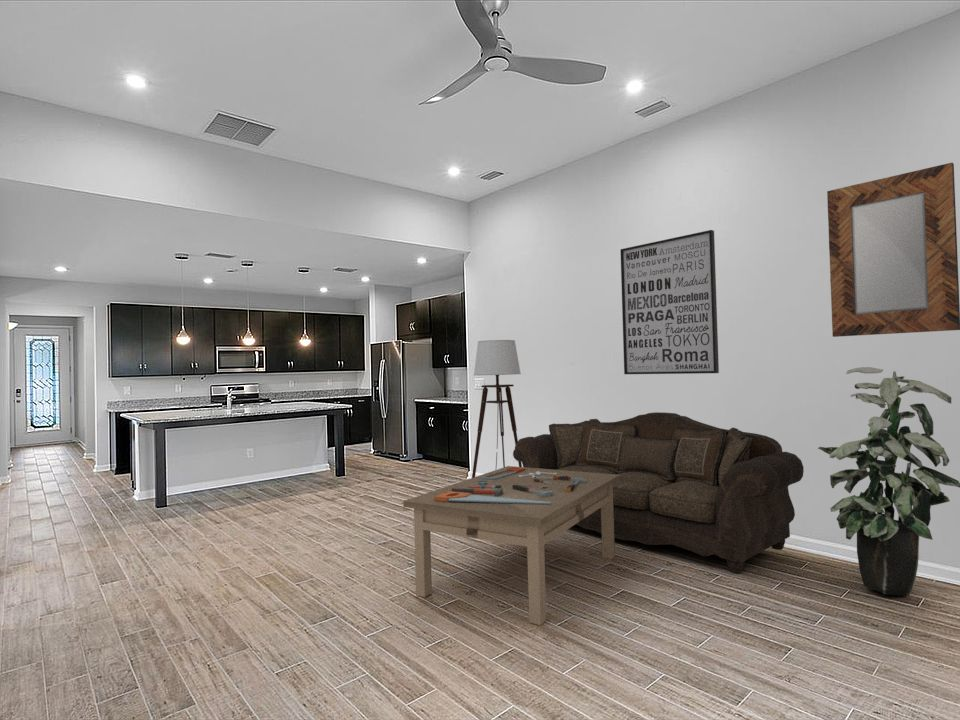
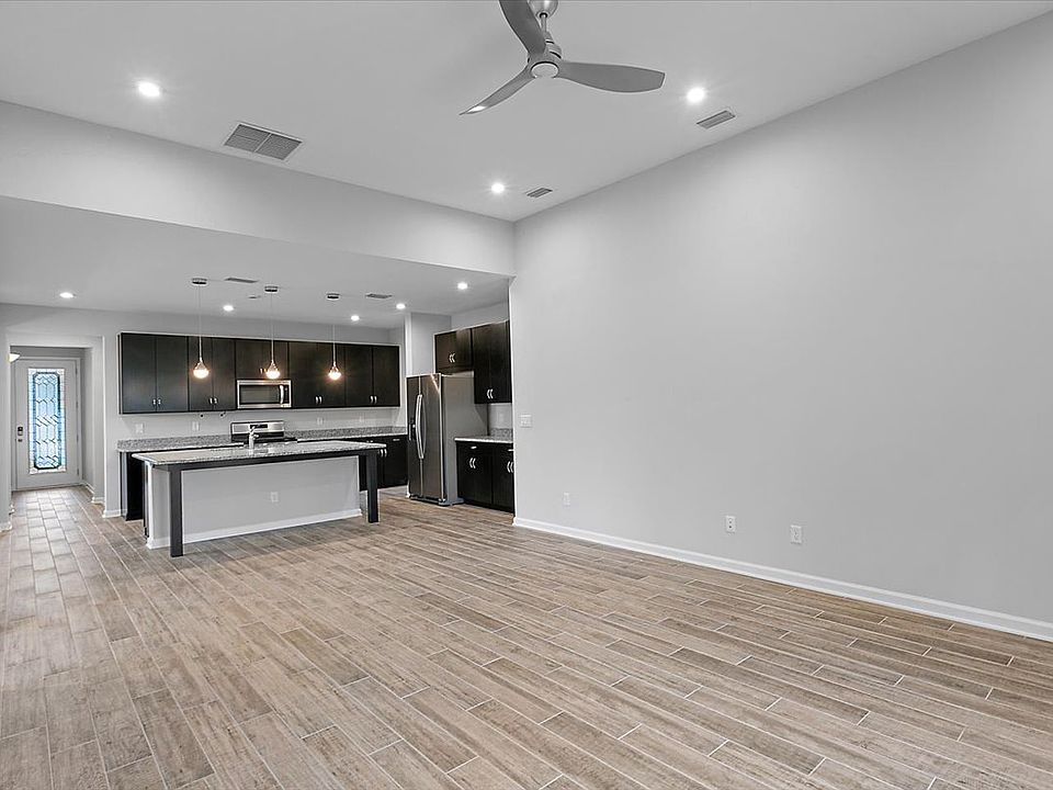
- home mirror (889, 255)
- coffee table (522, 528)
- sofa (641, 473)
- indoor plant (883, 477)
- floor lamp (497, 418)
- wall art (666, 307)
